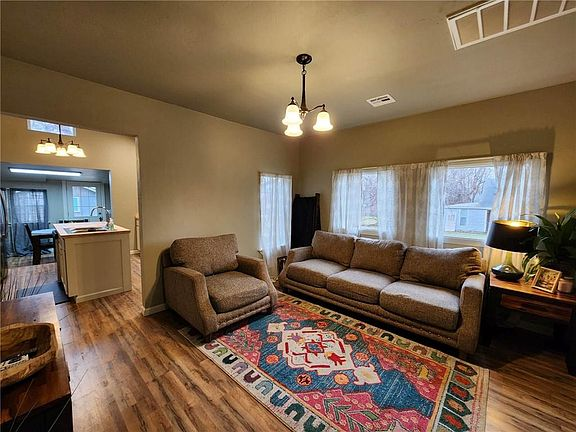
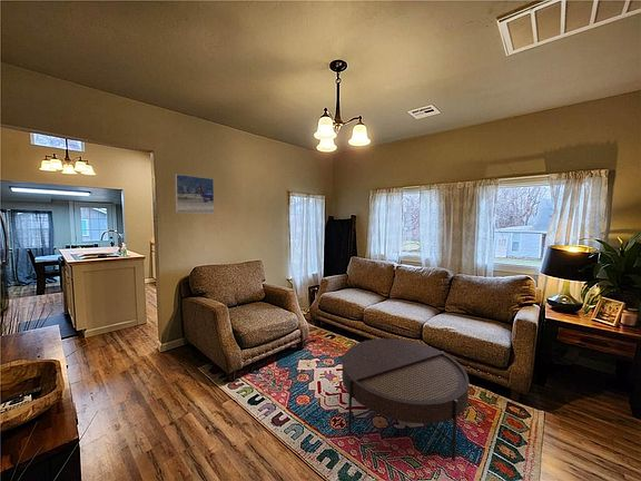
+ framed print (195, 195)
+ coffee table (401, 387)
